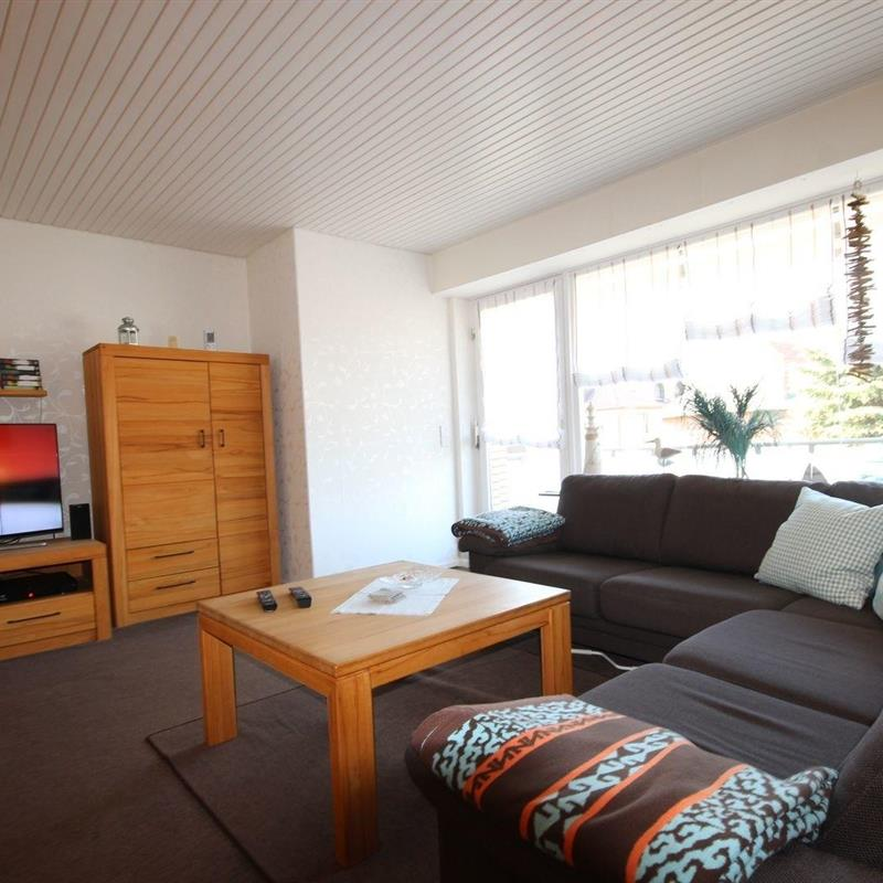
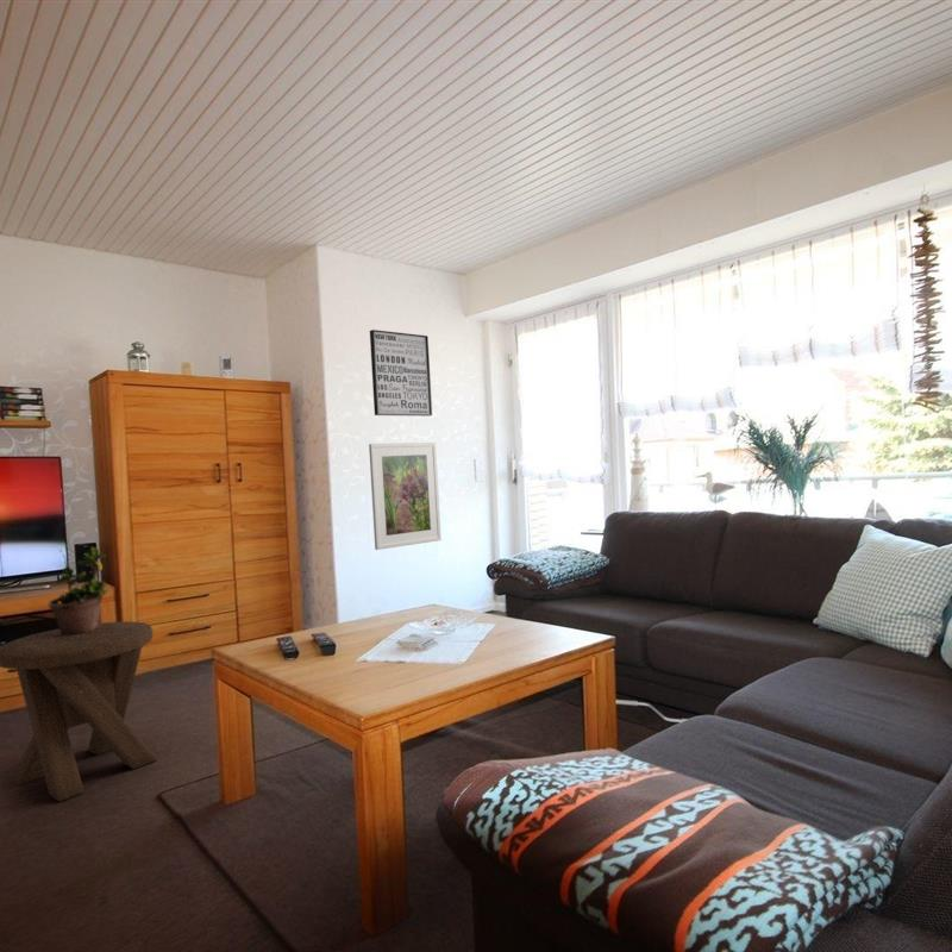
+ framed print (406, 494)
+ wall art (401, 374)
+ potted plant (76, 587)
+ music stool (81, 703)
